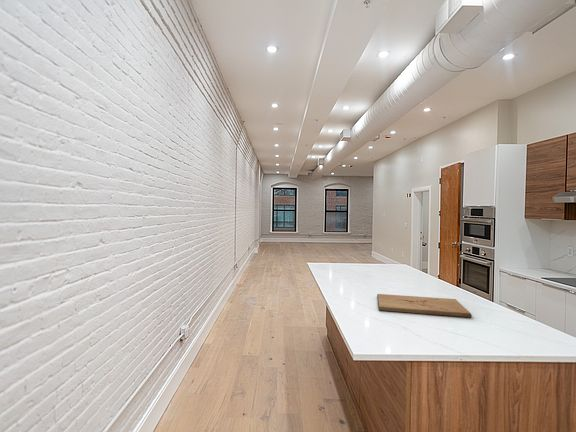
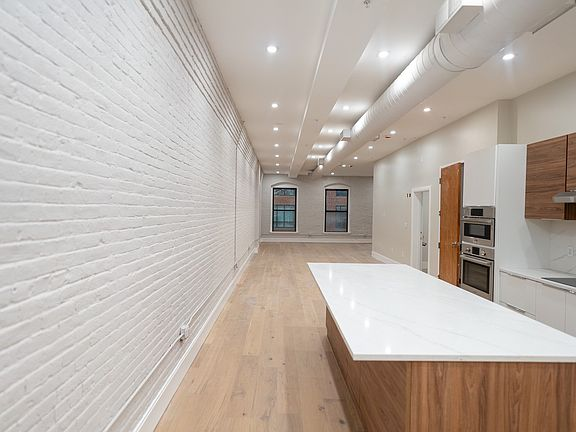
- cutting board (419, 304)
